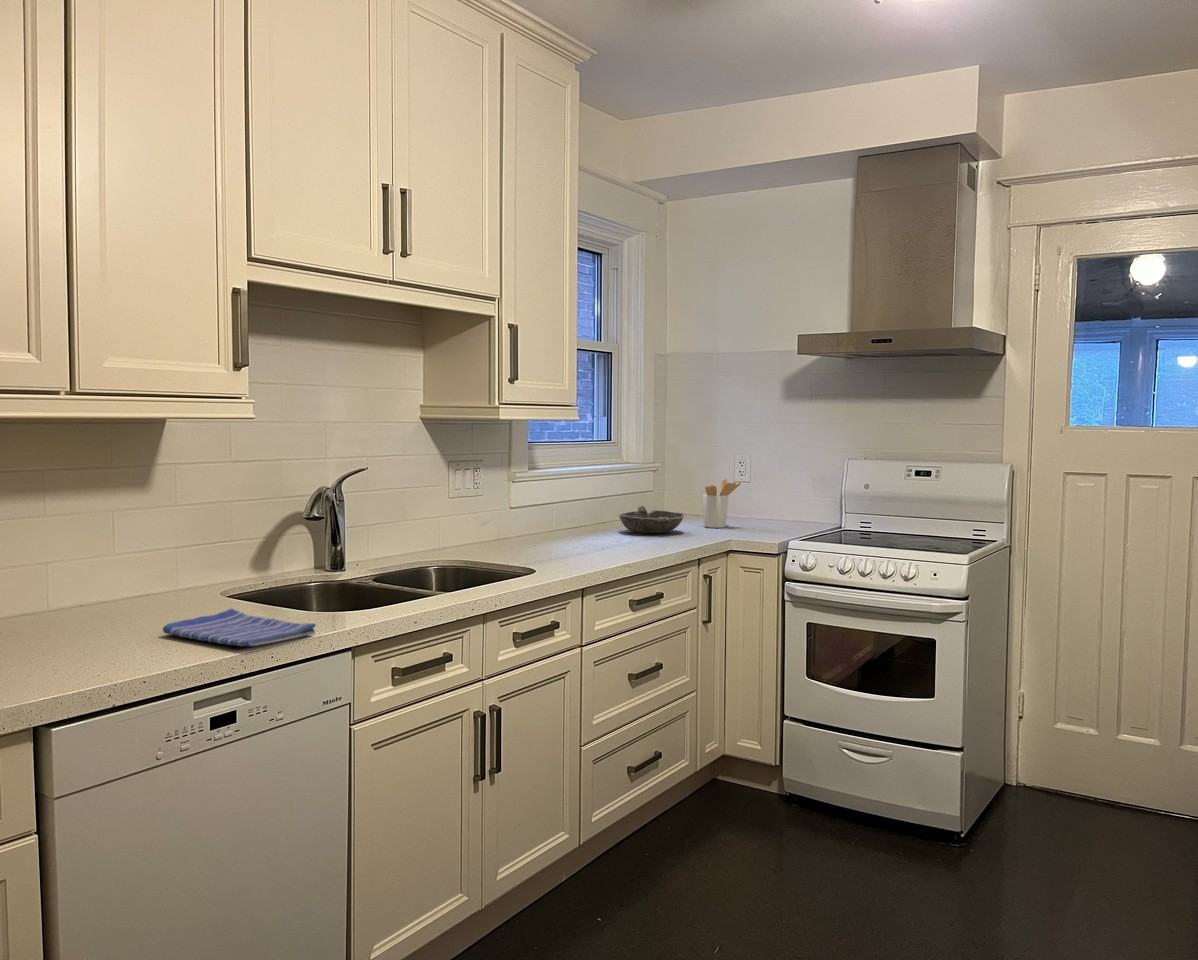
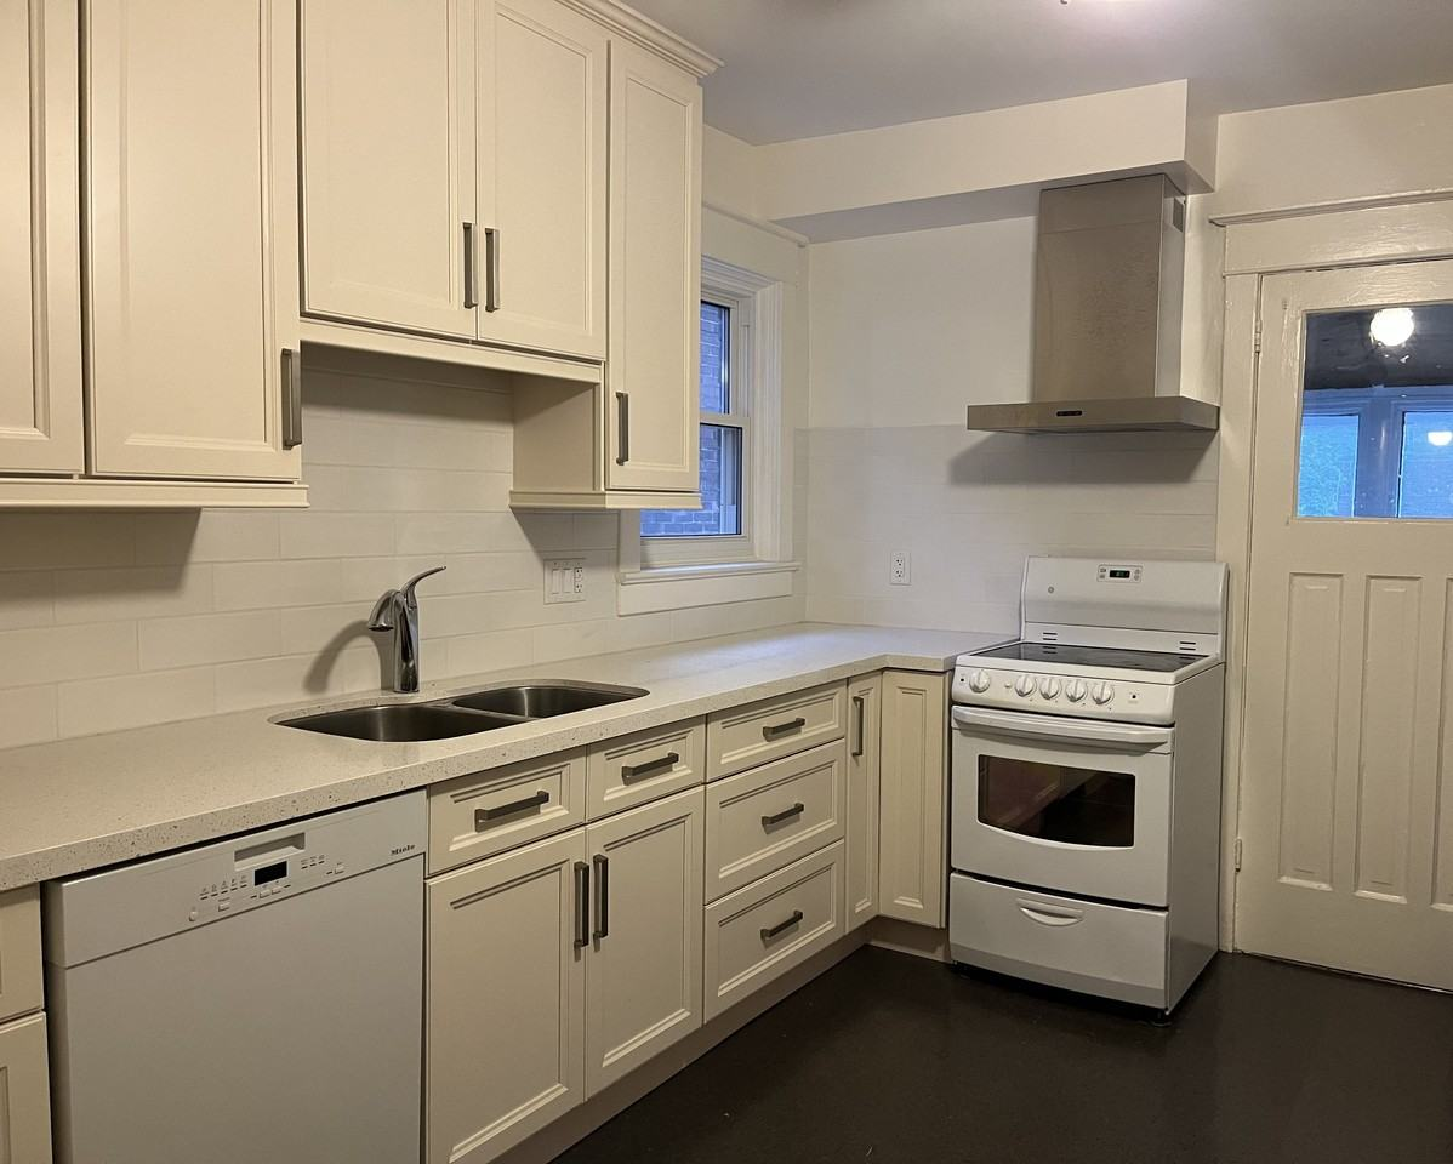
- dish towel (239, 627)
- bowl (650, 519)
- utensil holder (720, 503)
